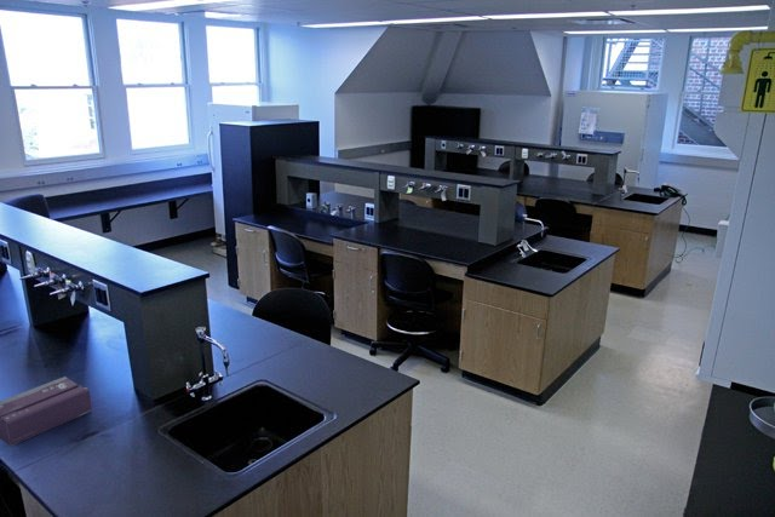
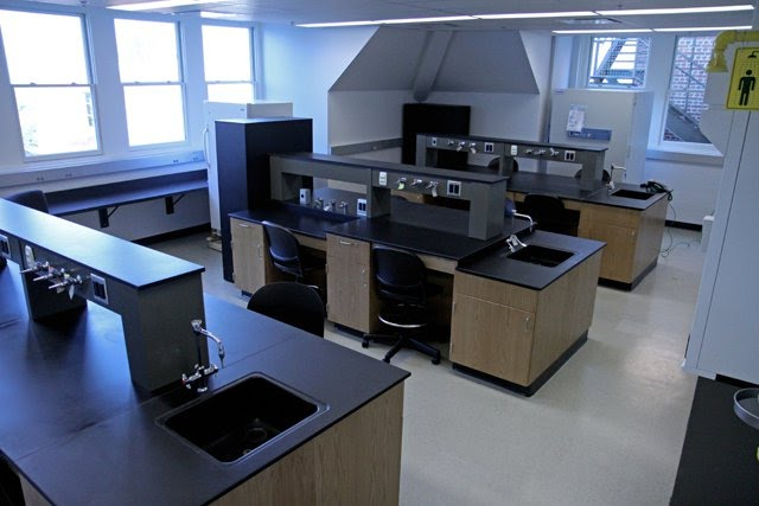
- tissue box (39, 408)
